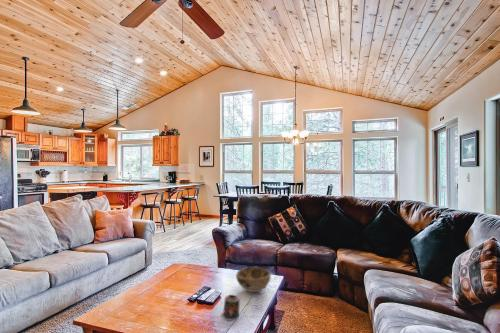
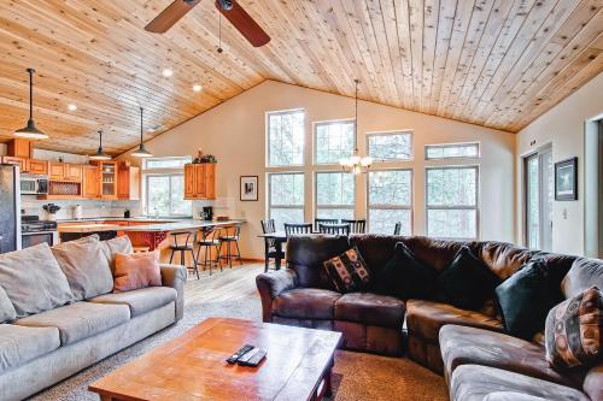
- candle (230, 306)
- decorative bowl (253, 281)
